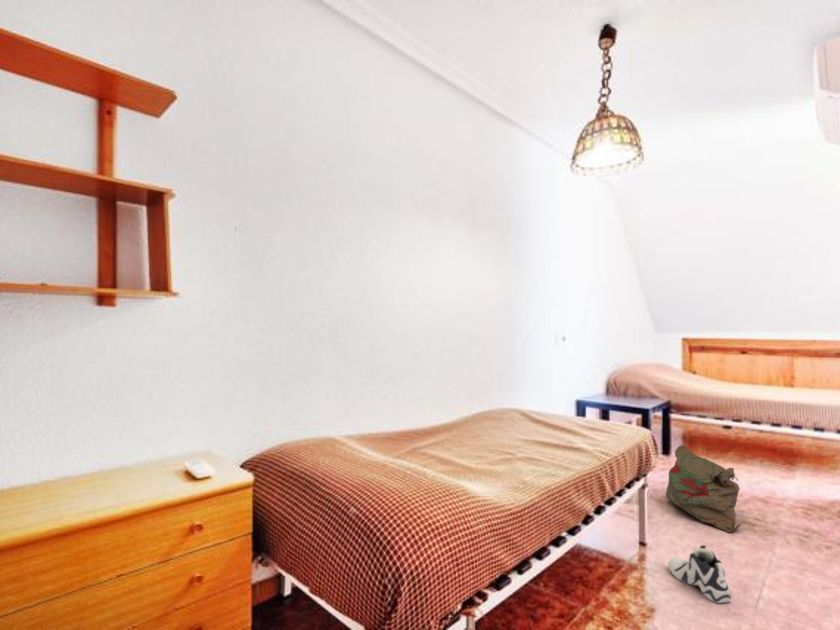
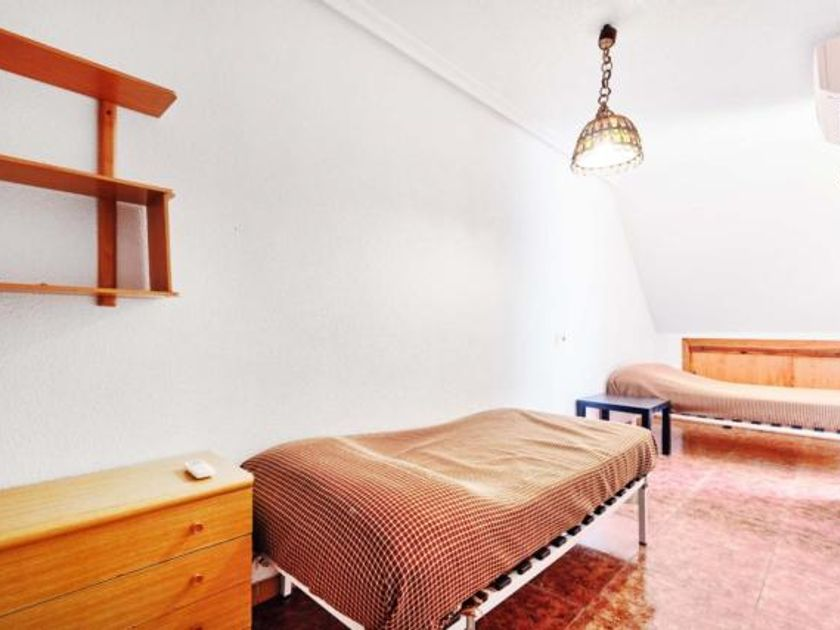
- sneaker (696, 562)
- bag (701, 483)
